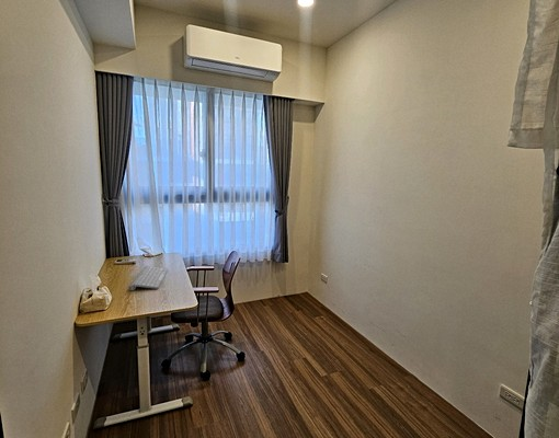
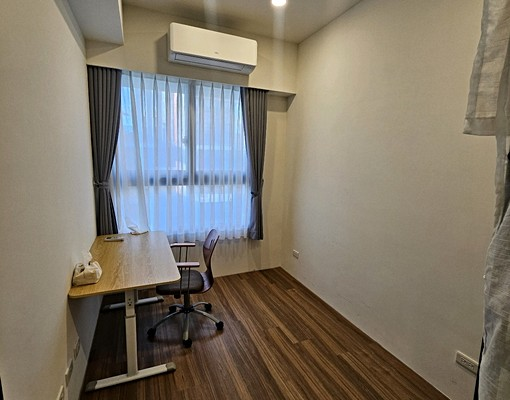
- computer keyboard (150, 276)
